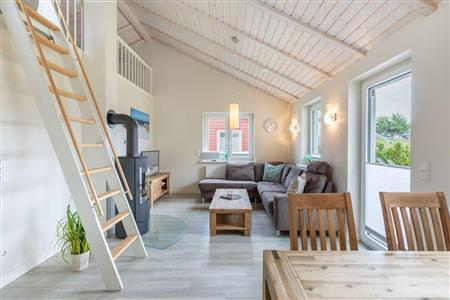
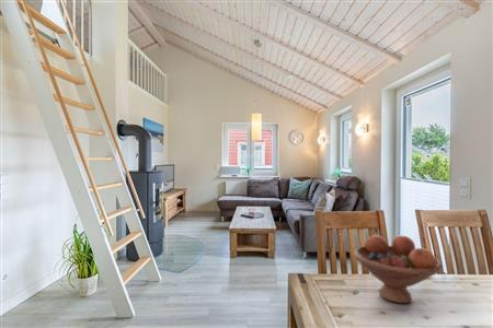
+ fruit bowl (394, 268)
